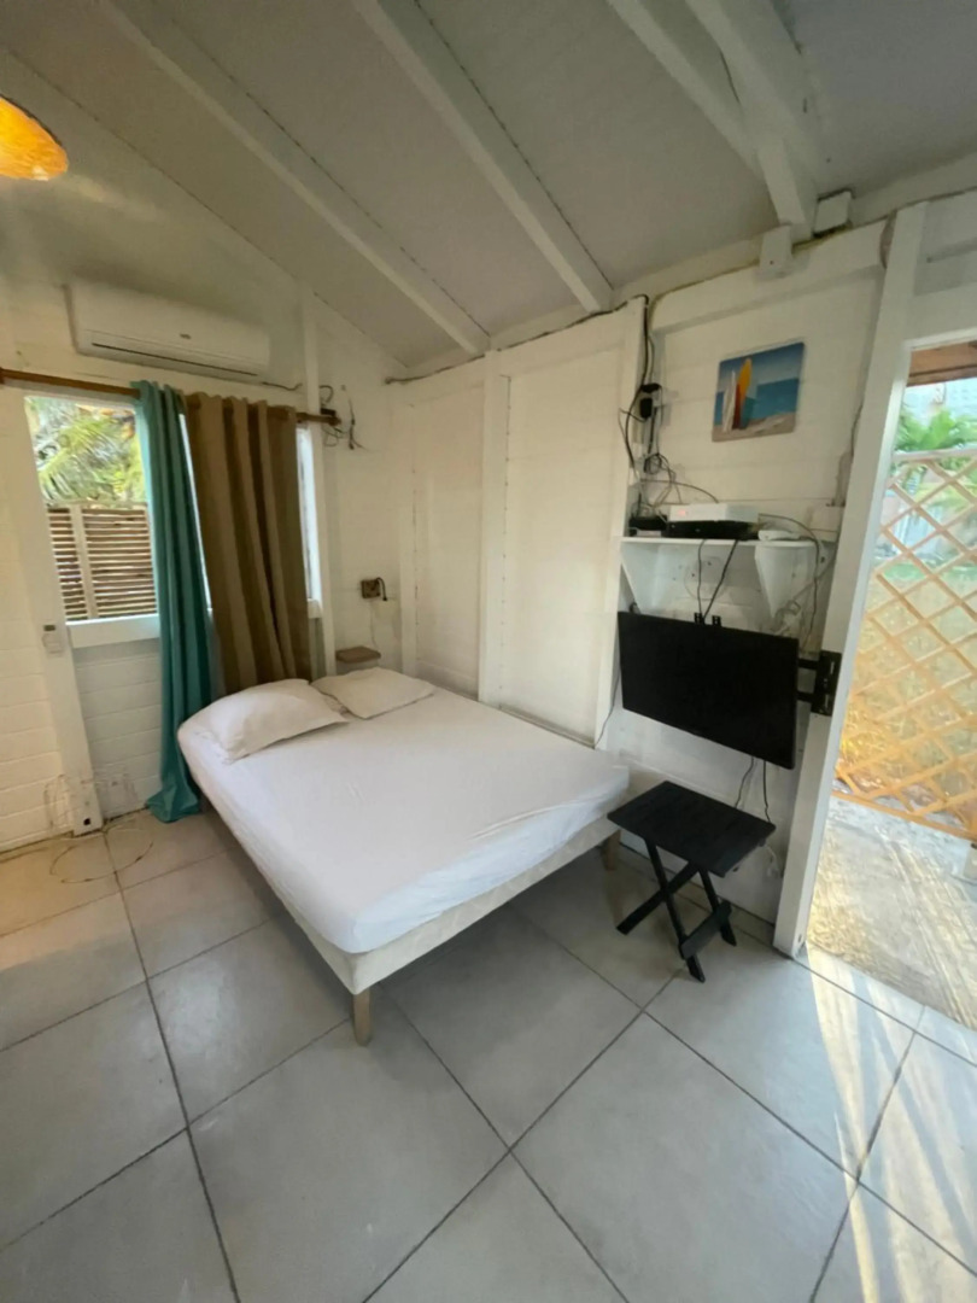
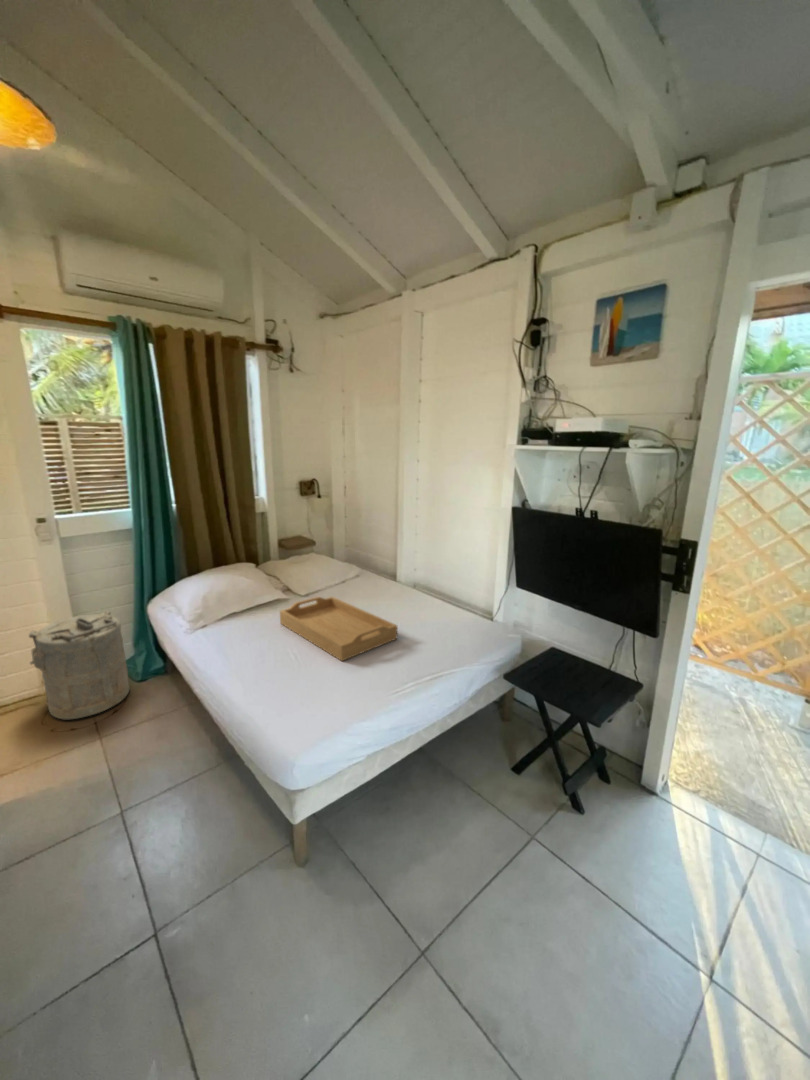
+ serving tray (336, 622)
+ laundry hamper (80, 660)
